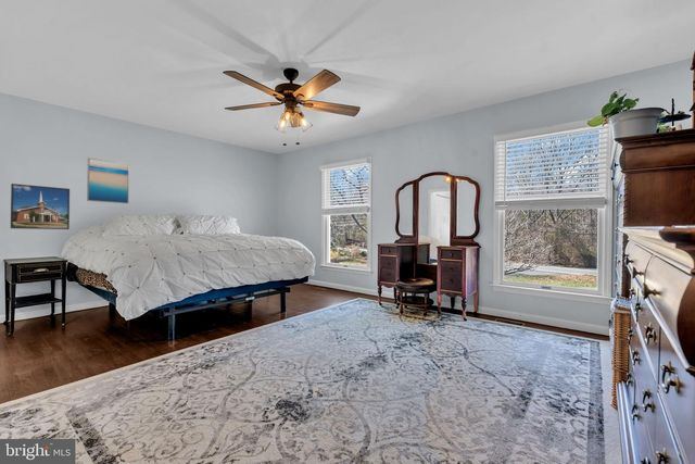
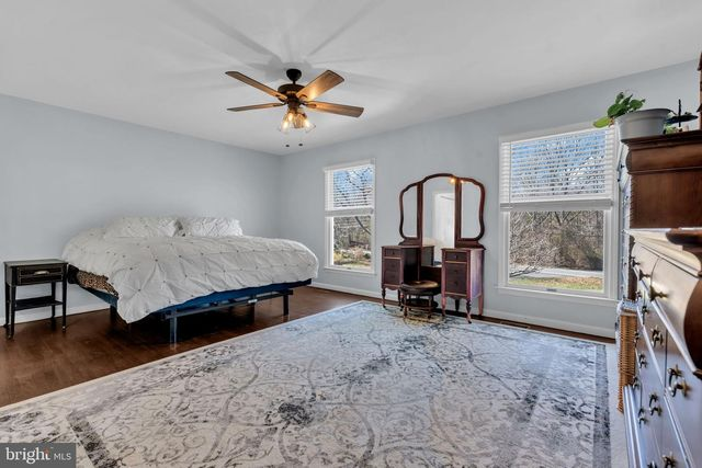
- wall art (109, 181)
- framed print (41, 208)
